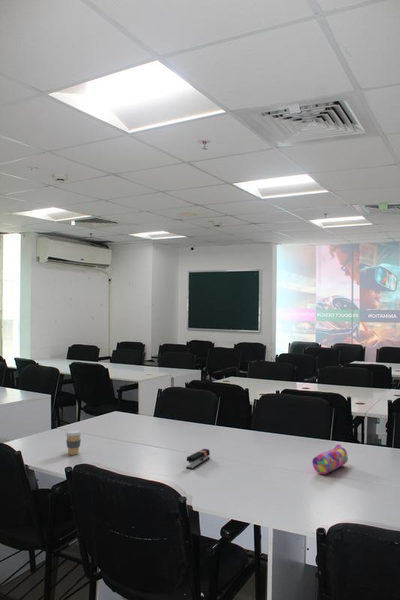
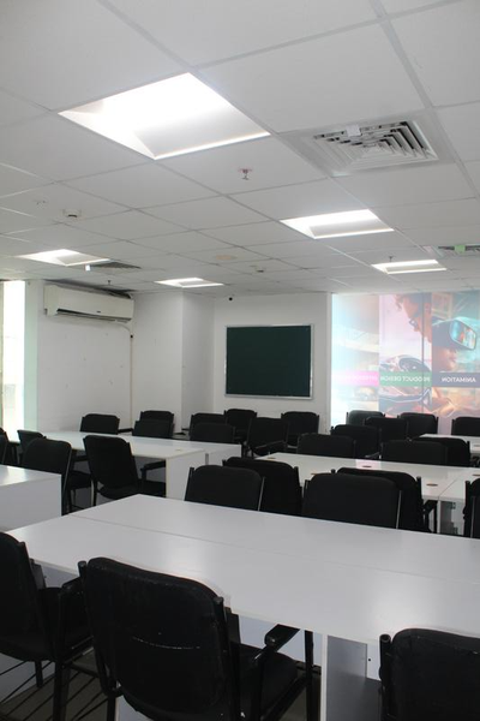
- coffee cup (73, 442)
- pencil case (330, 459)
- stapler (198, 457)
